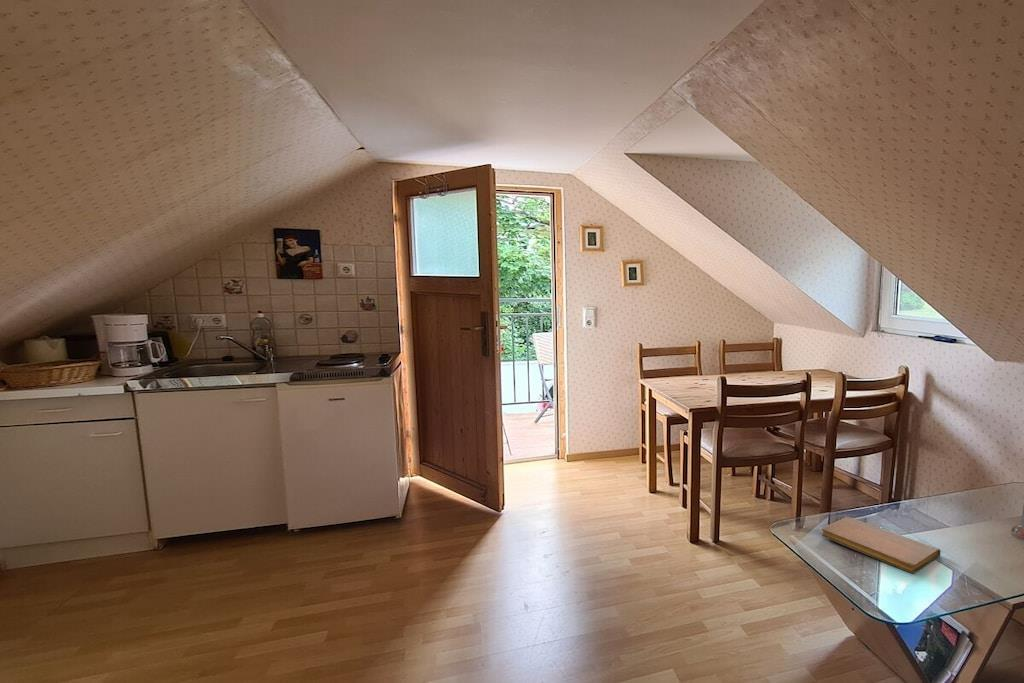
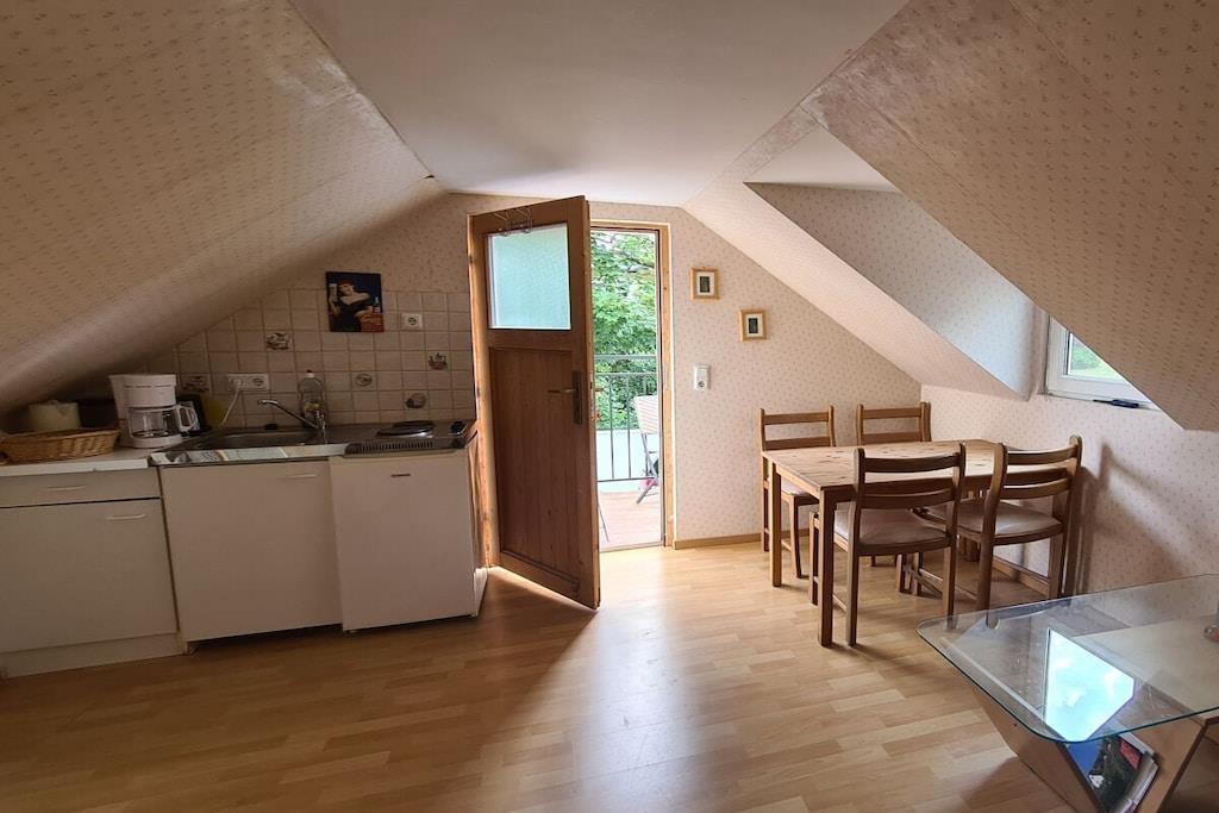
- notebook (877, 541)
